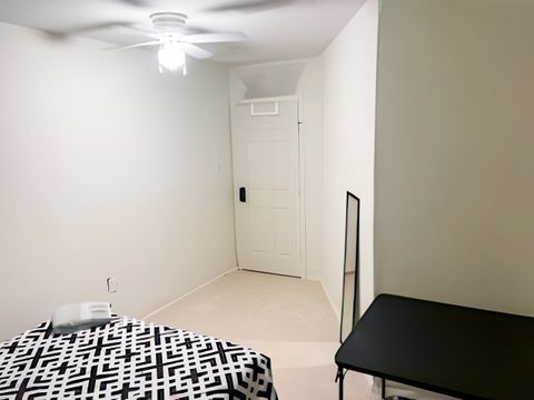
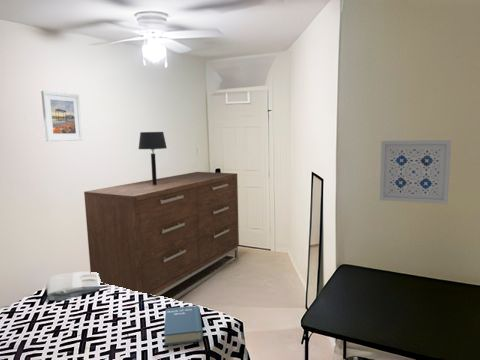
+ wall art (413, 171)
+ dresser (176, 231)
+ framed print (63, 117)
+ book (183, 324)
+ table lamp (153, 158)
